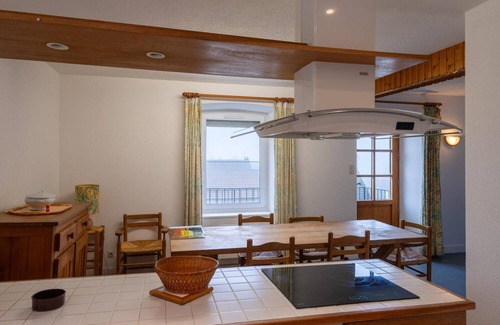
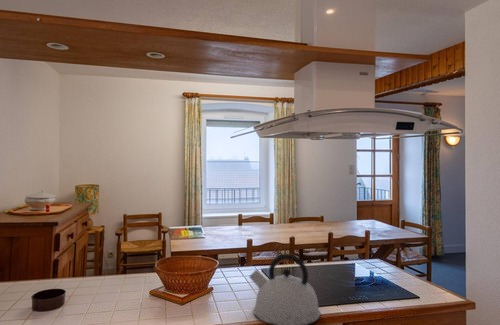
+ kettle (283, 282)
